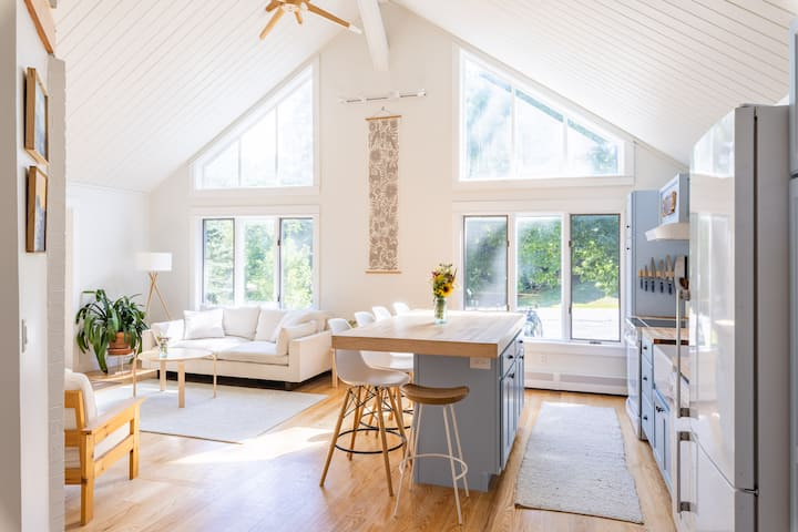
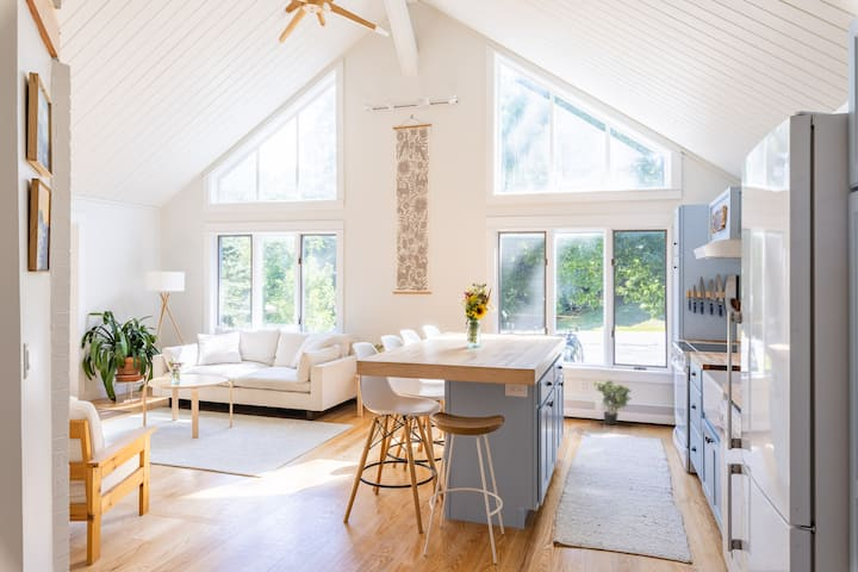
+ potted plant (611, 402)
